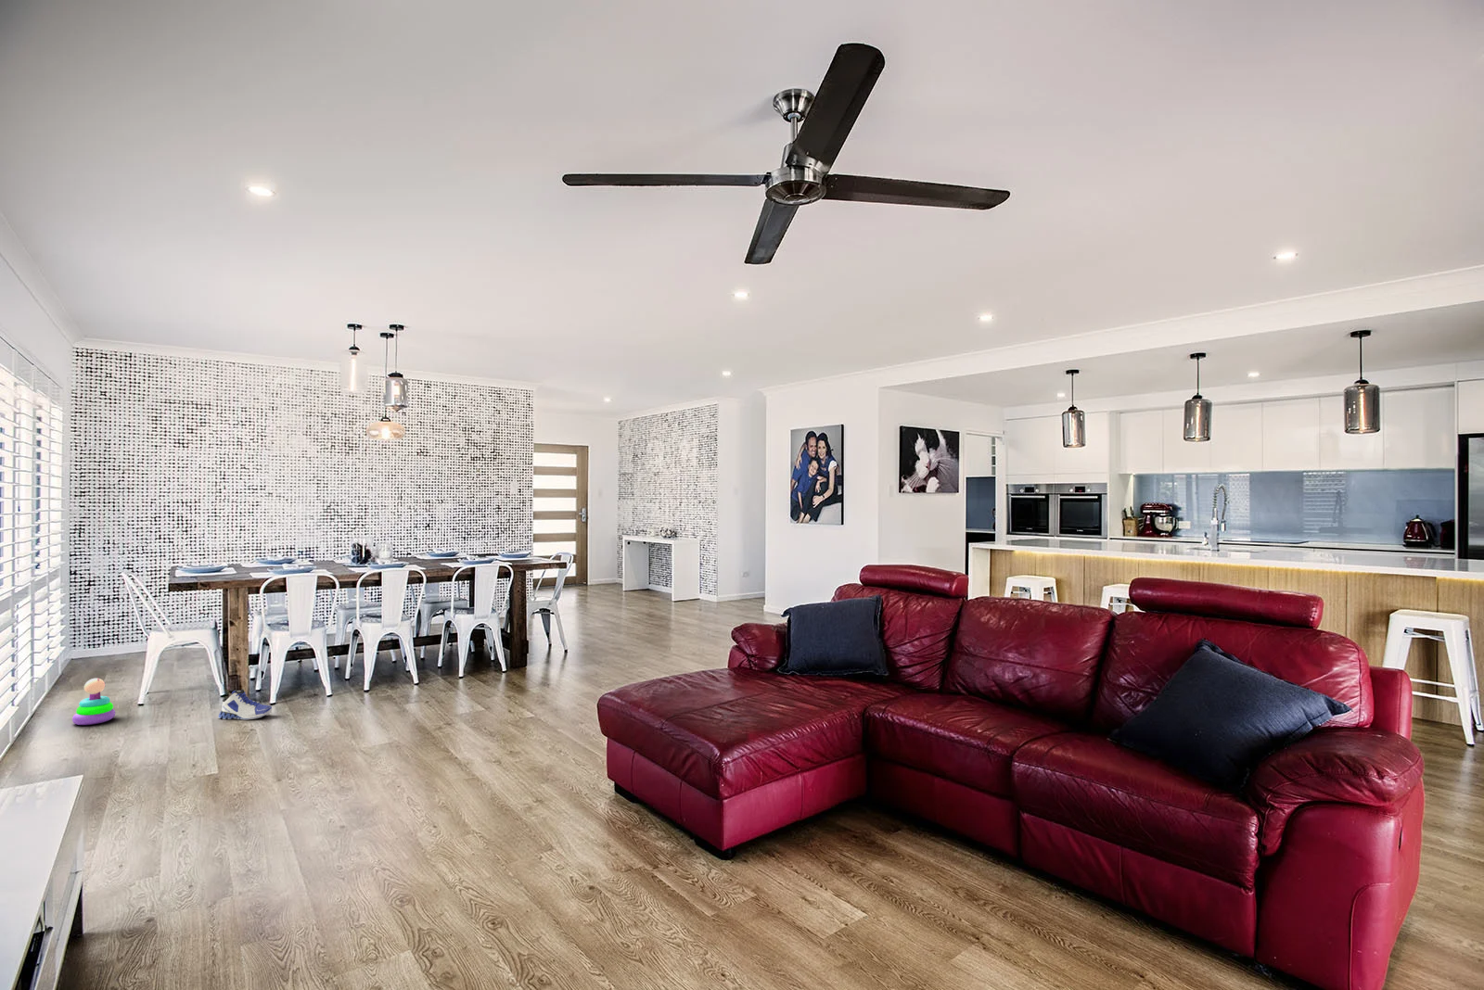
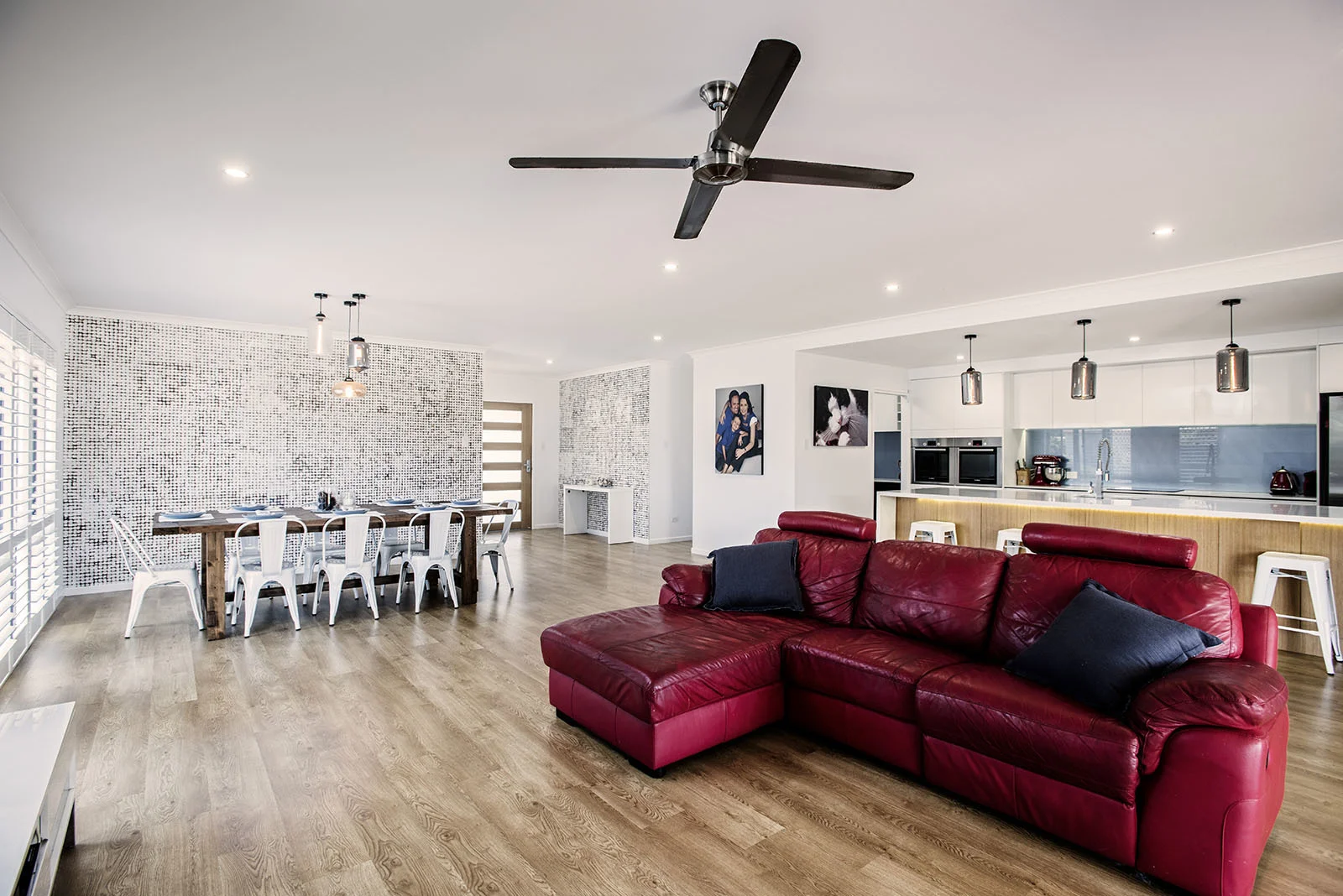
- sneaker (243, 704)
- stacking toy (94, 699)
